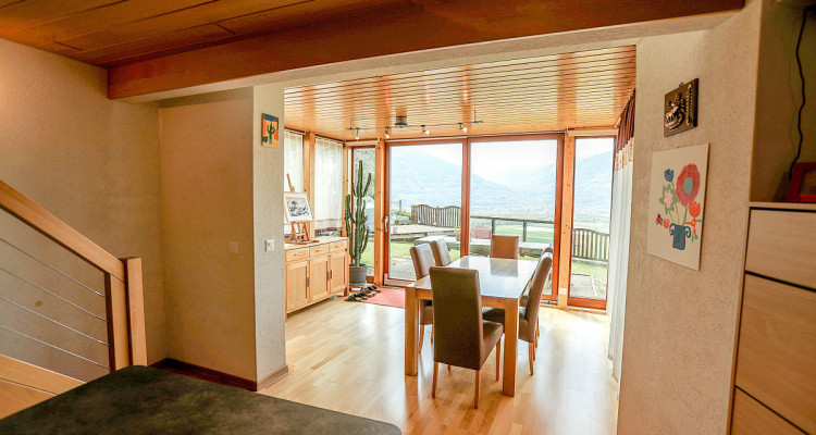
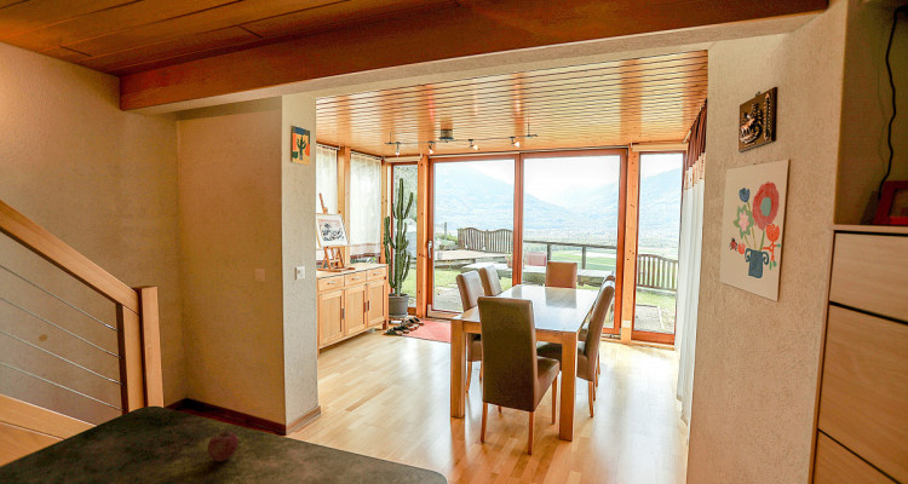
+ apple (223, 444)
